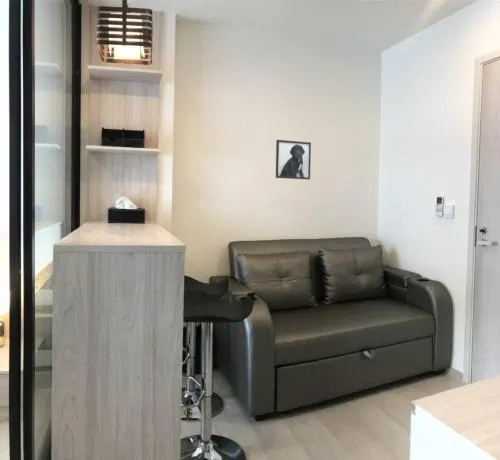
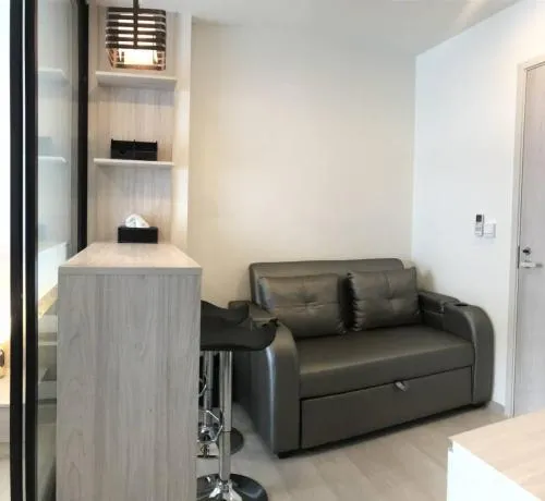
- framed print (293, 160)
